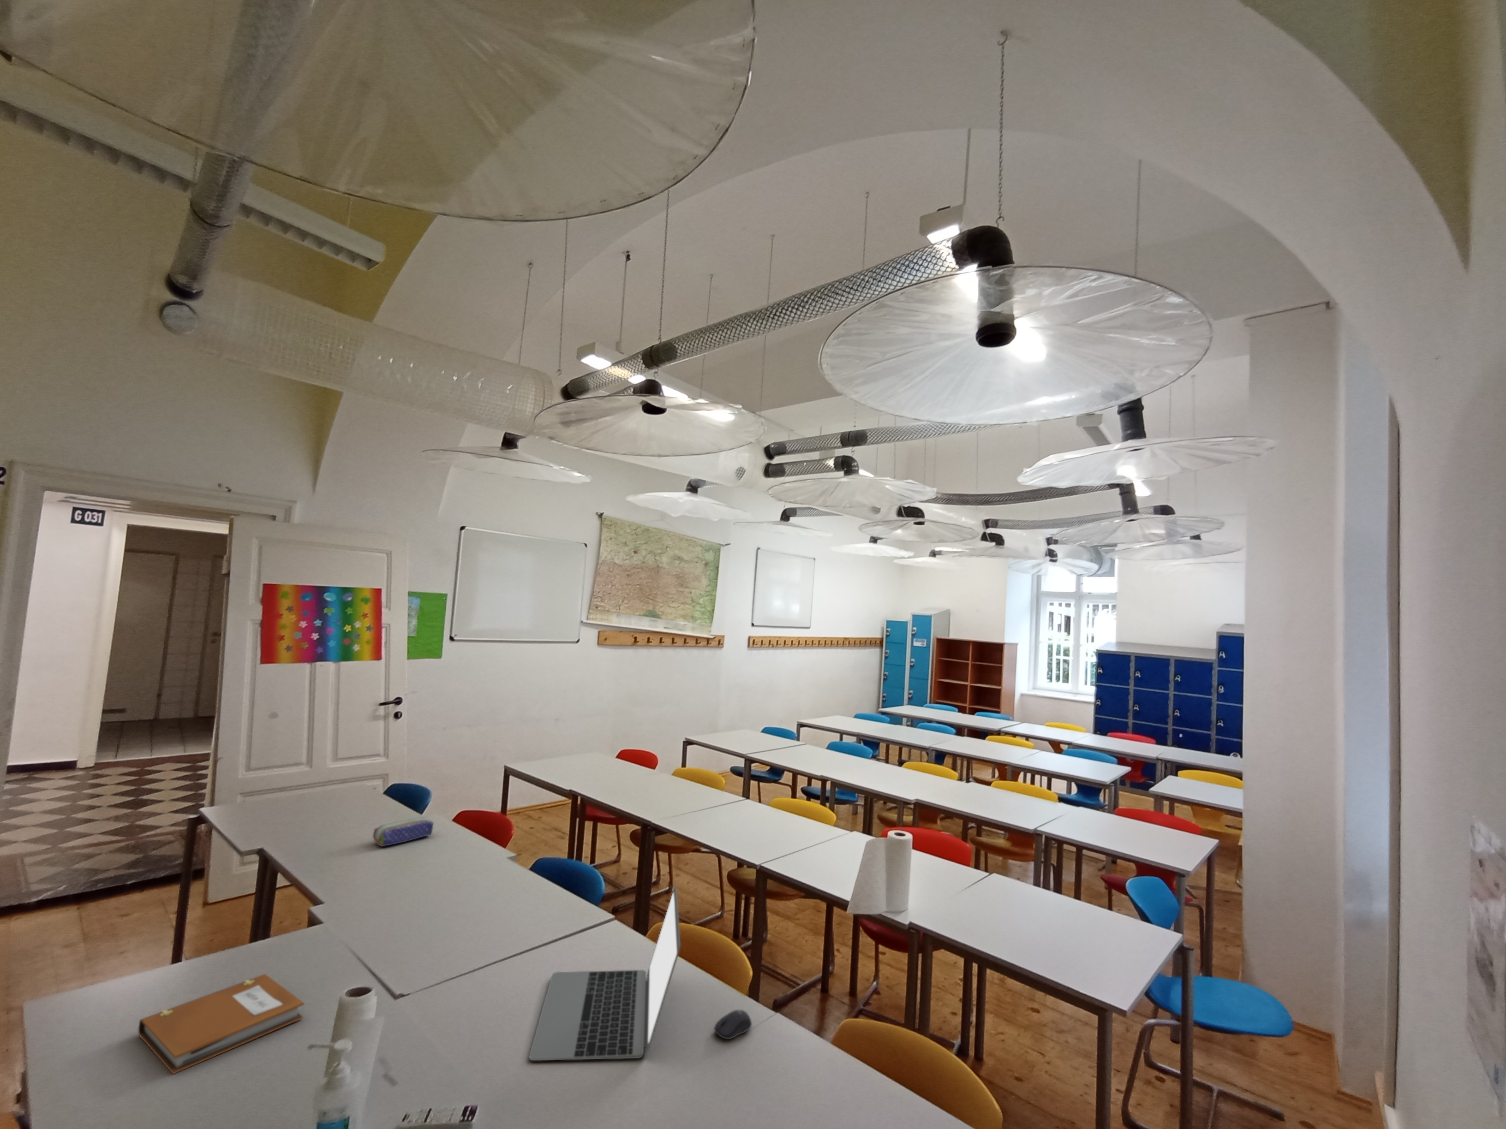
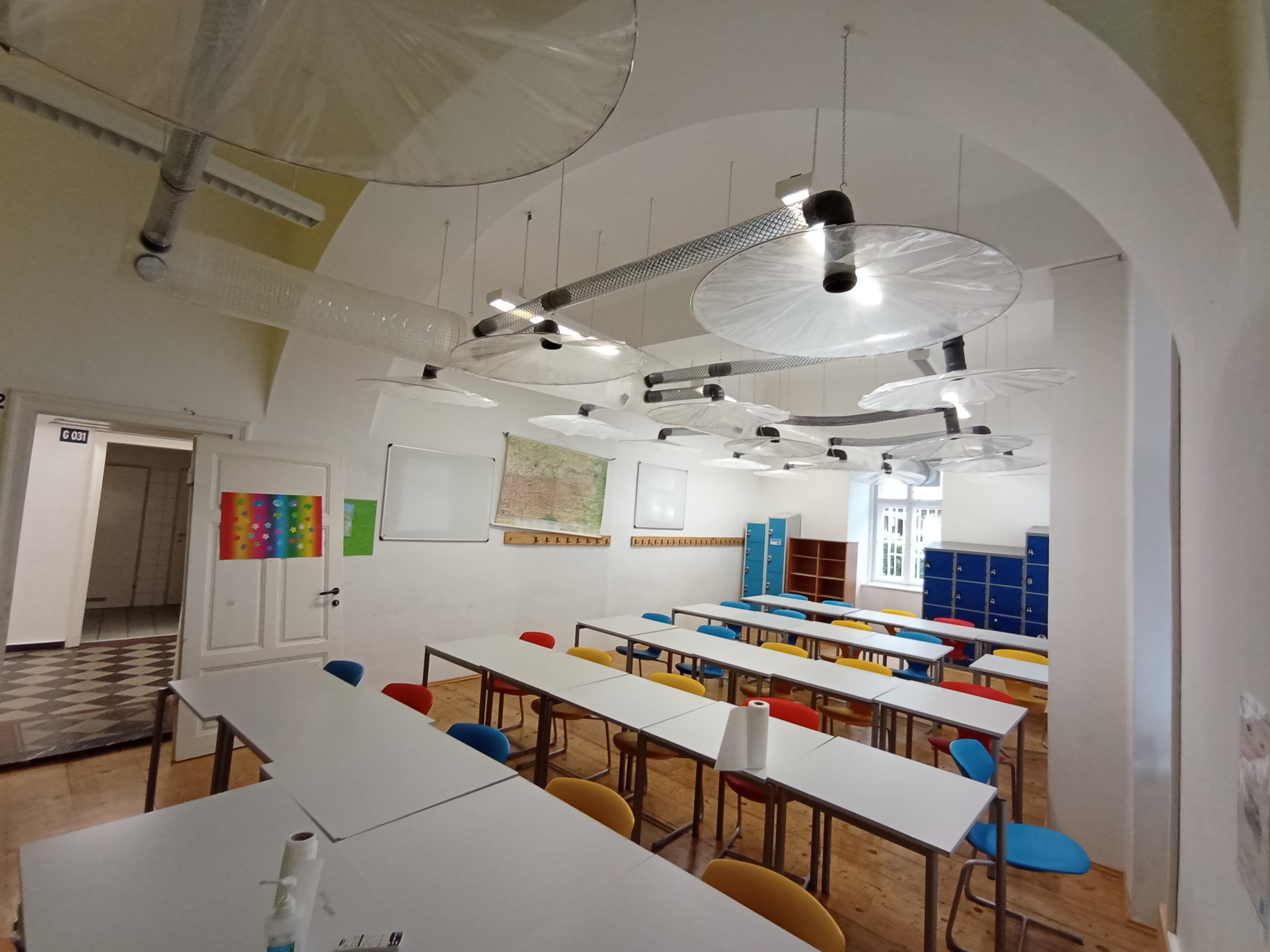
- notebook (226, 1016)
- computer mouse (733, 1021)
- pencil case (403, 830)
- laptop (611, 971)
